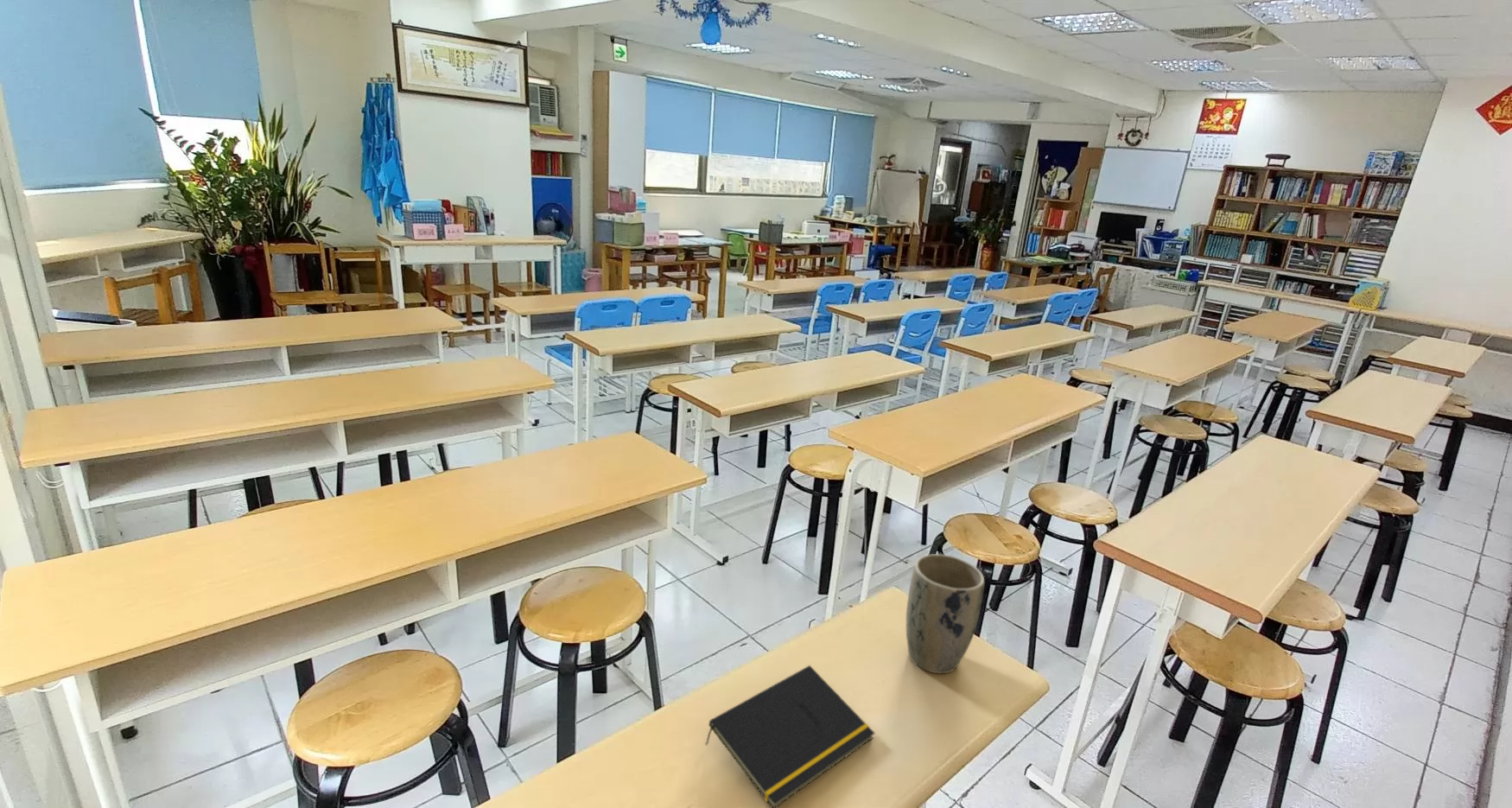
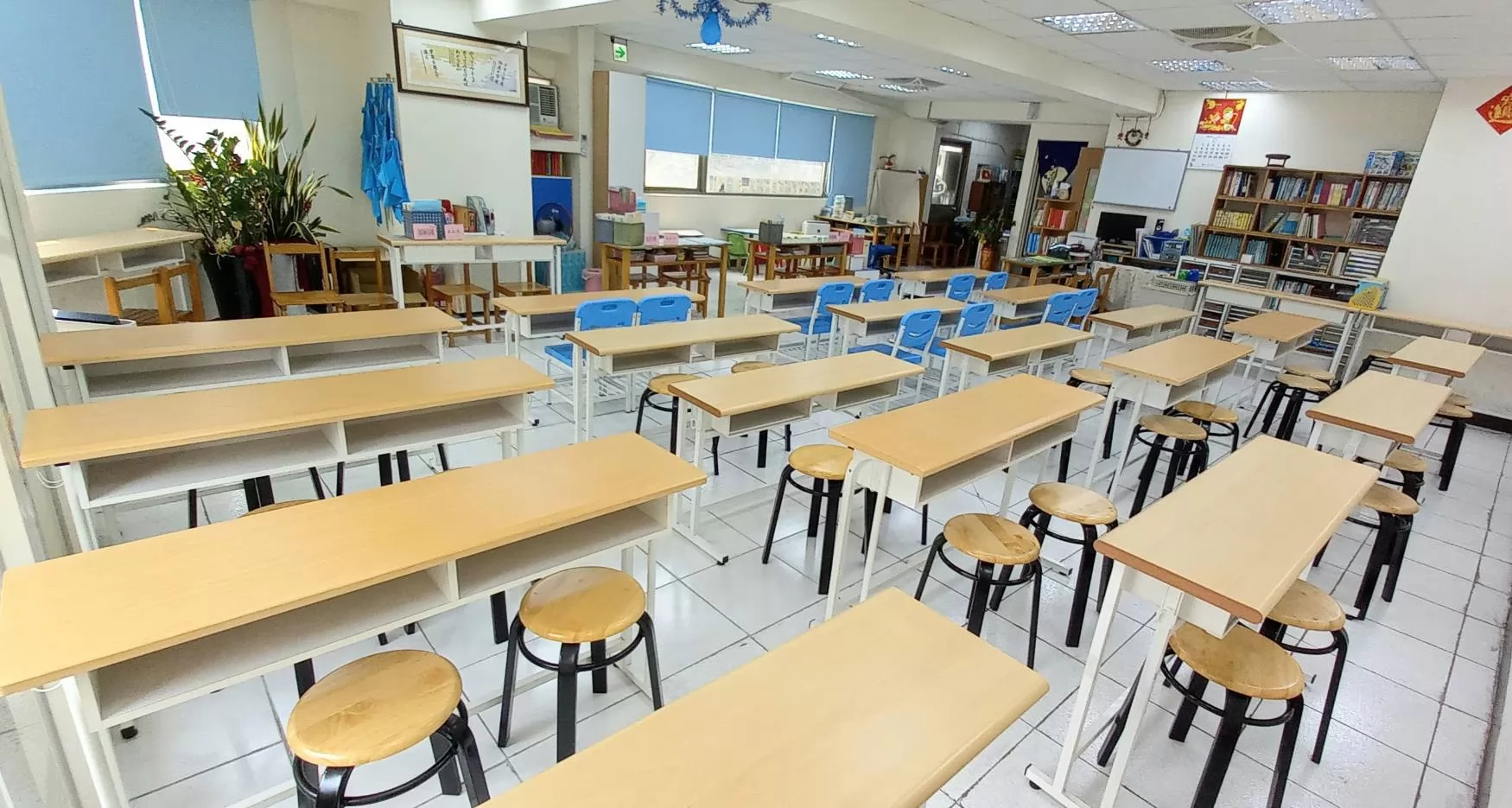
- notepad (793, 728)
- plant pot (941, 615)
